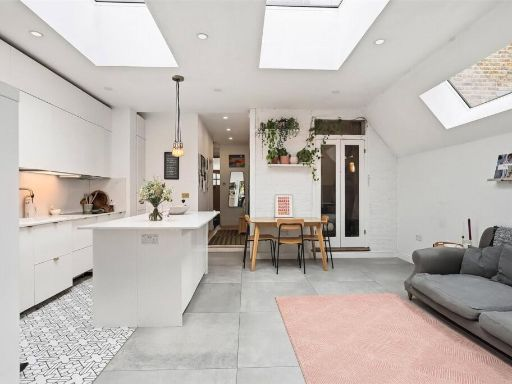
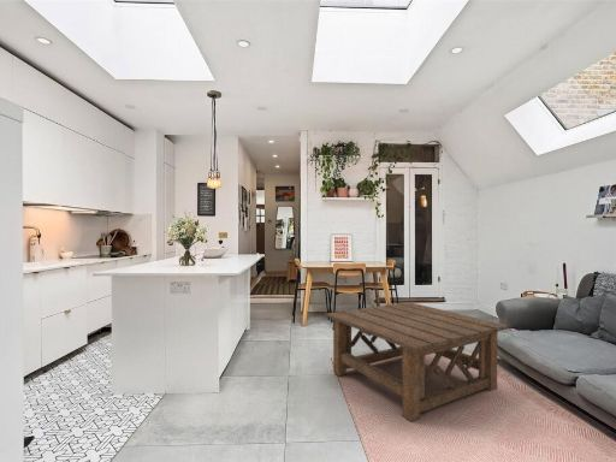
+ coffee table (410, 349)
